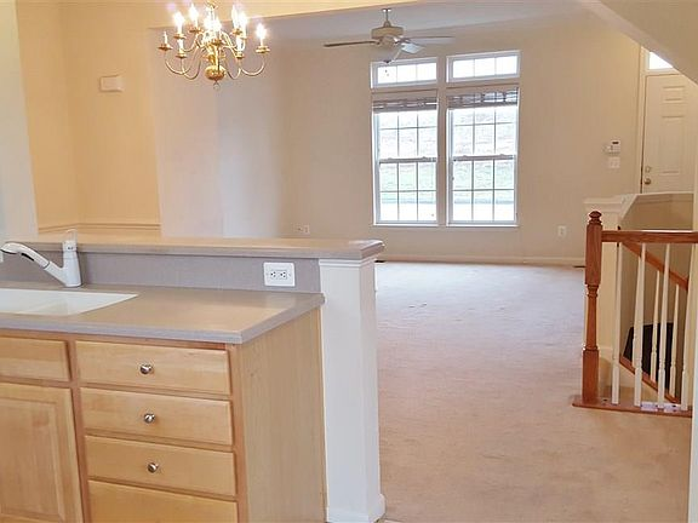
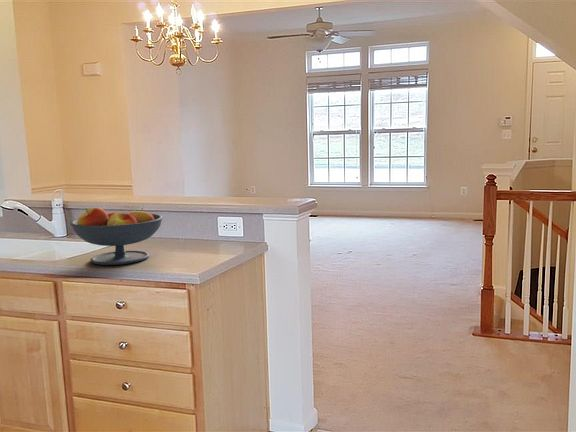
+ fruit bowl (118, 232)
